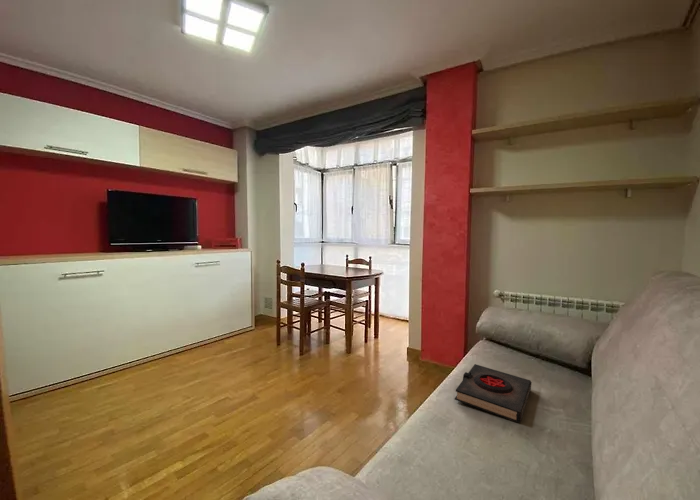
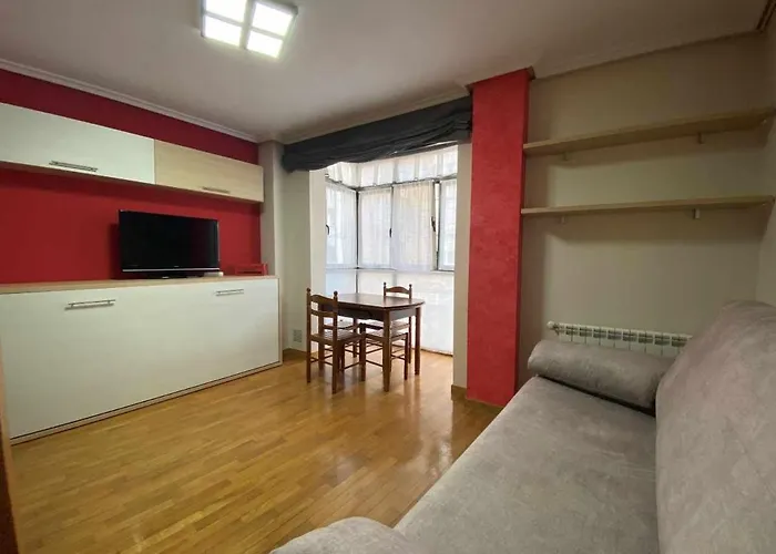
- book (493, 387)
